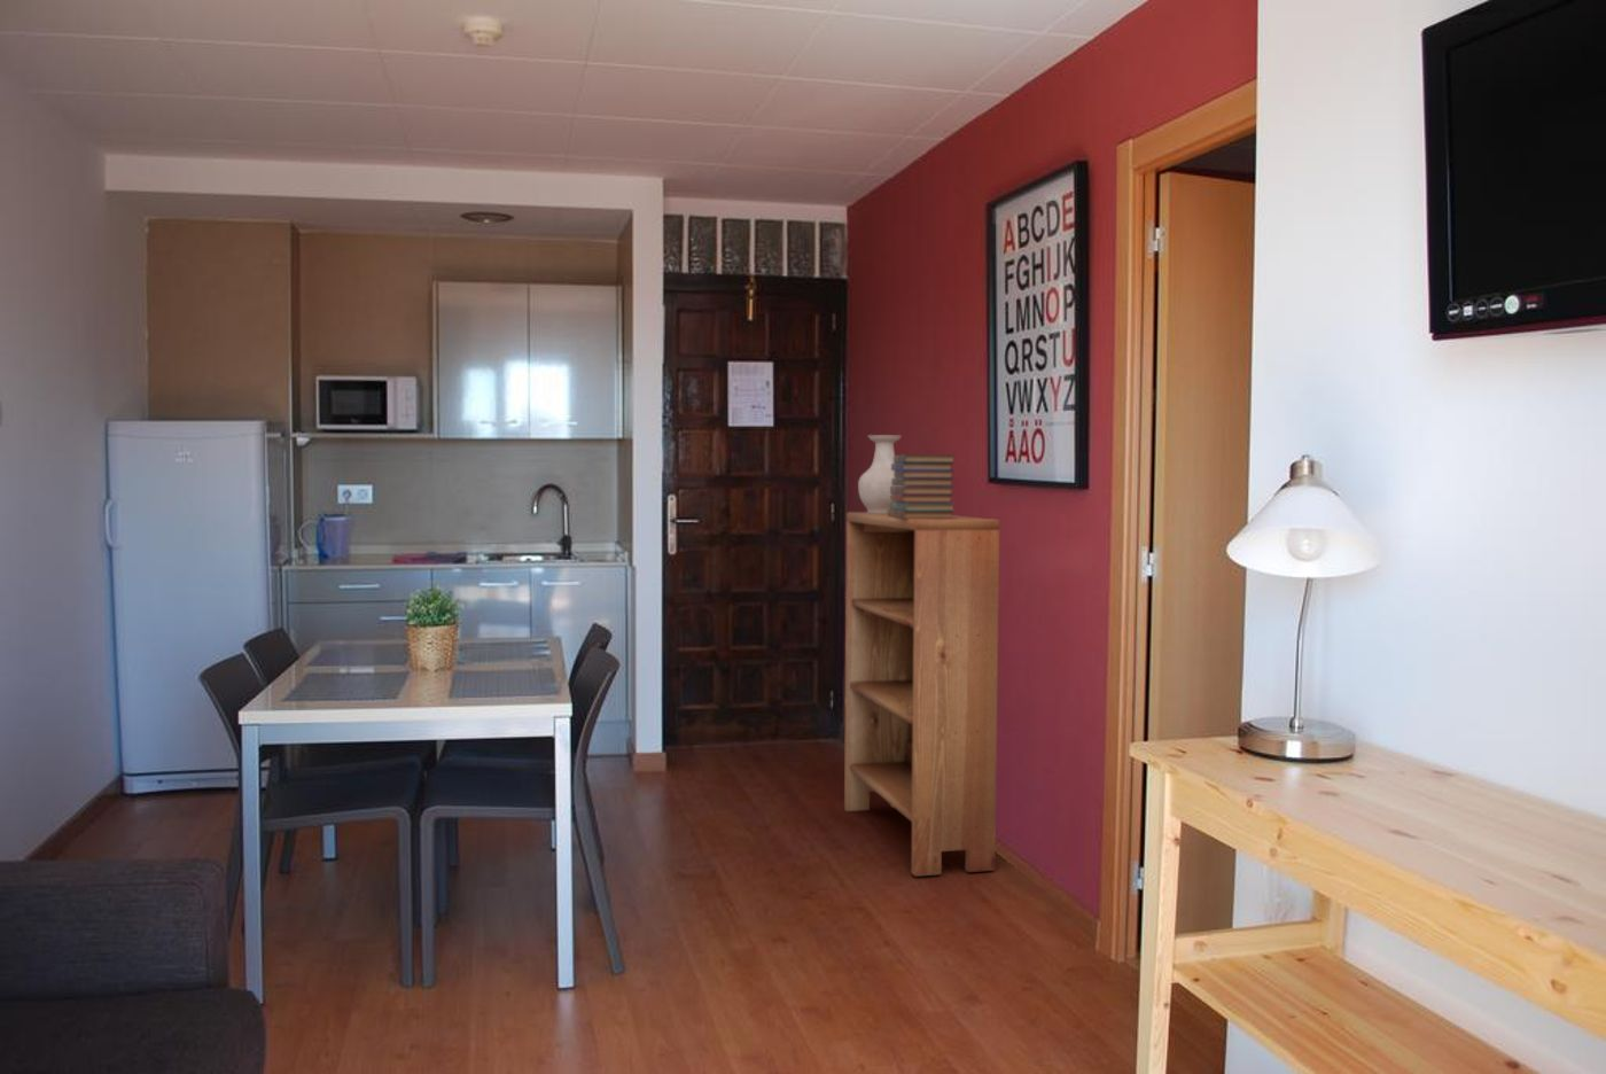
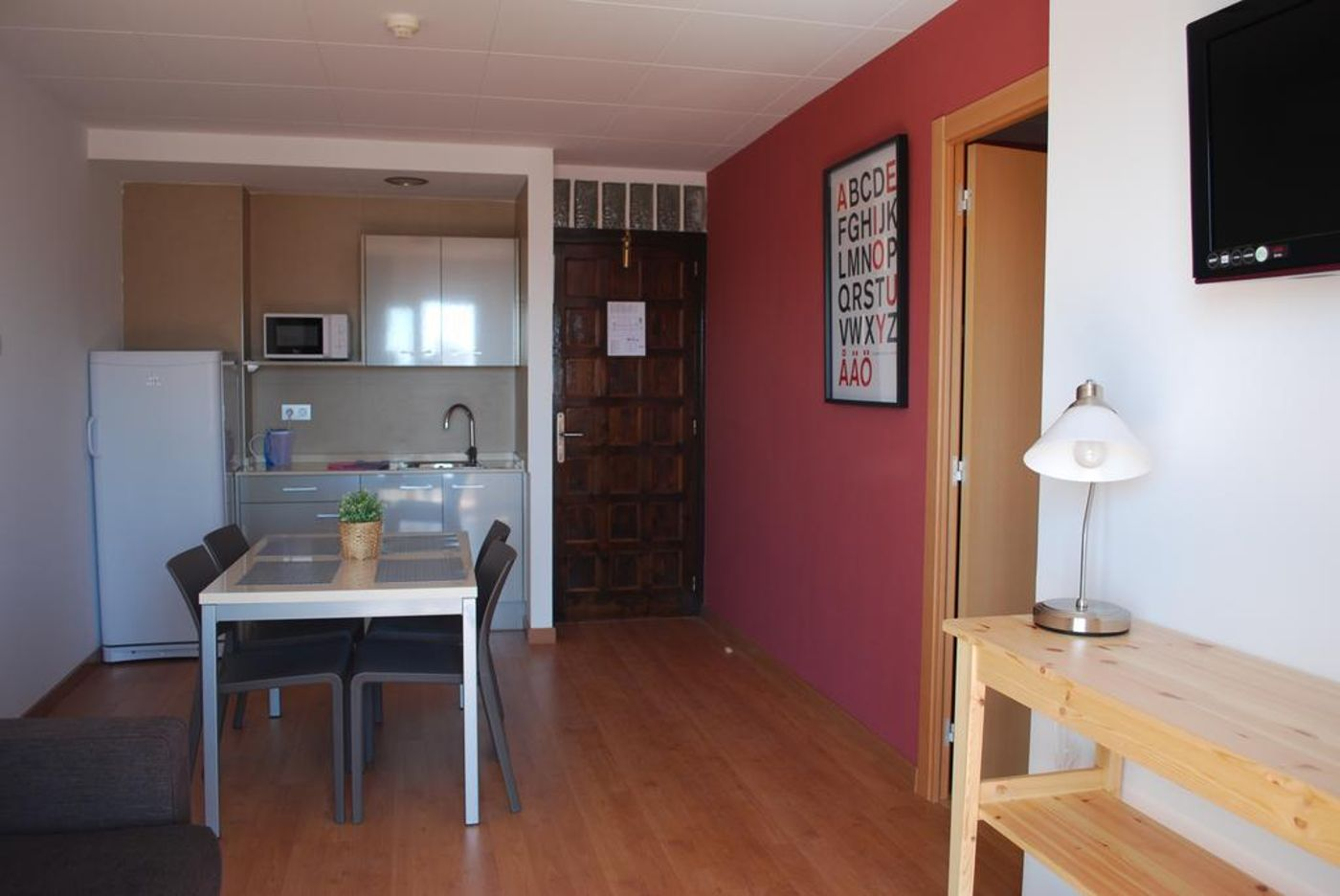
- vase (883, 473)
- book stack (923, 485)
- bookshelf (914, 677)
